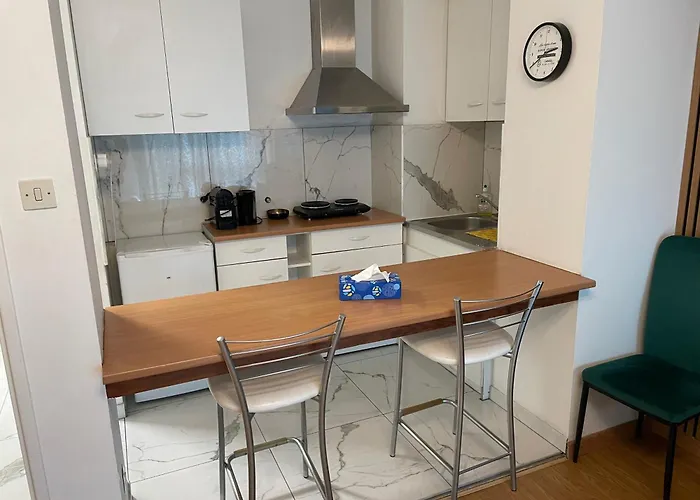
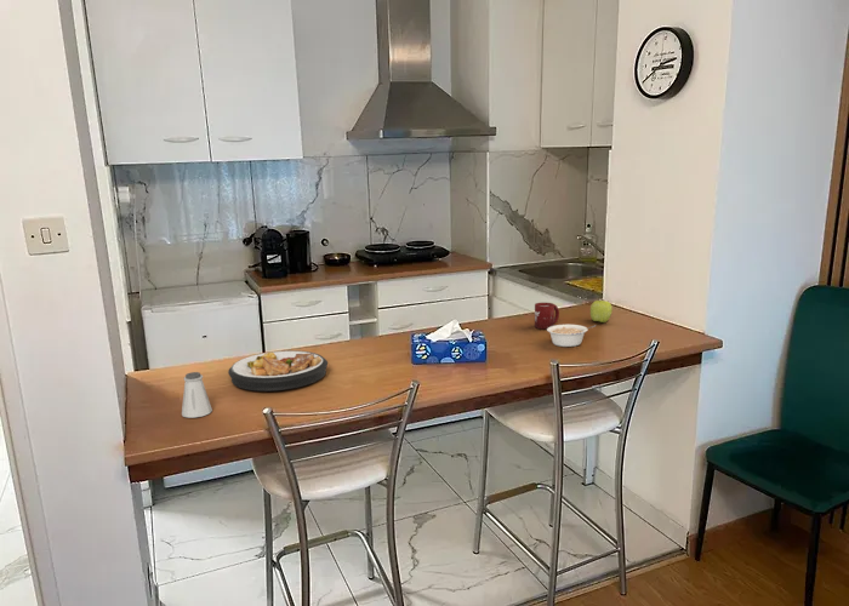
+ plate (278, 365)
+ apple (600, 310)
+ saltshaker (194, 393)
+ cup (547, 314)
+ legume (568, 333)
